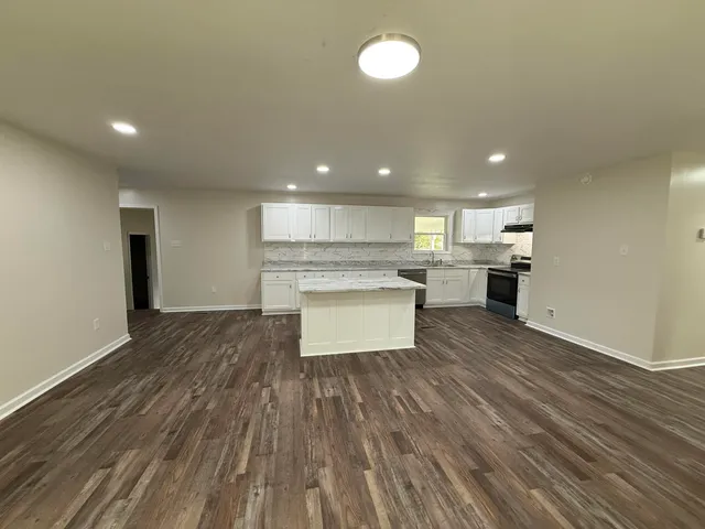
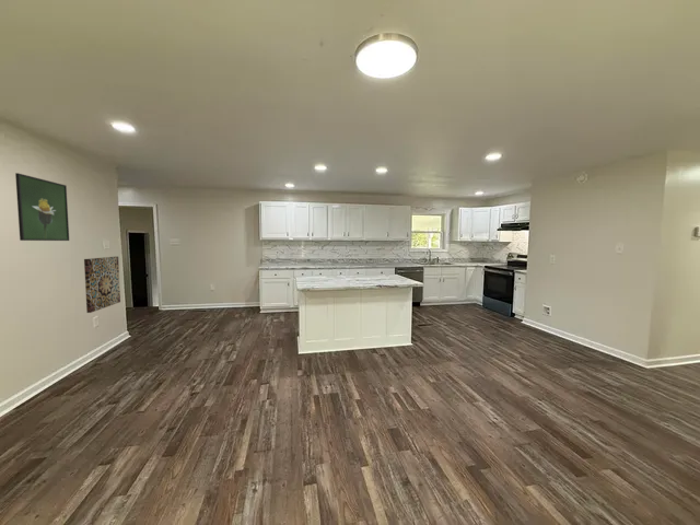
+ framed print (45, 210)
+ wall art (103, 282)
